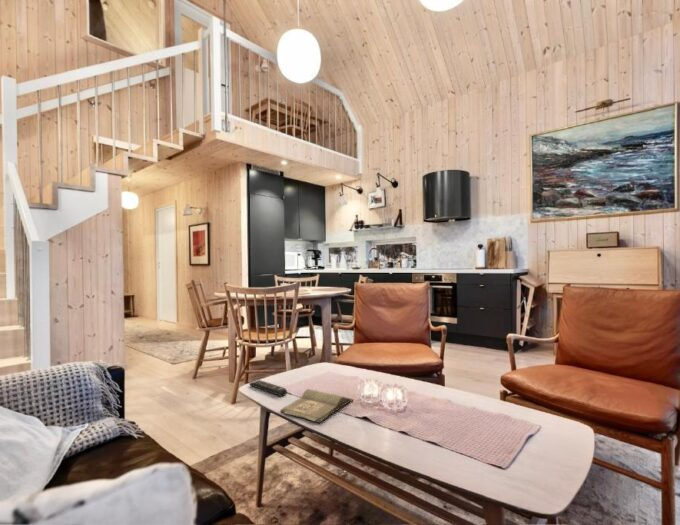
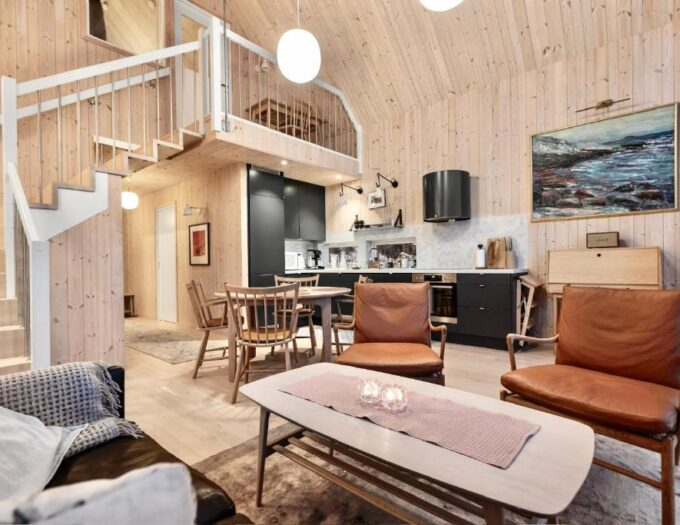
- remote control (267, 387)
- hardback book (317, 401)
